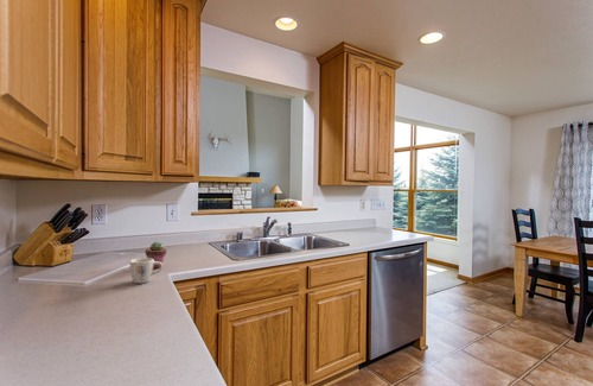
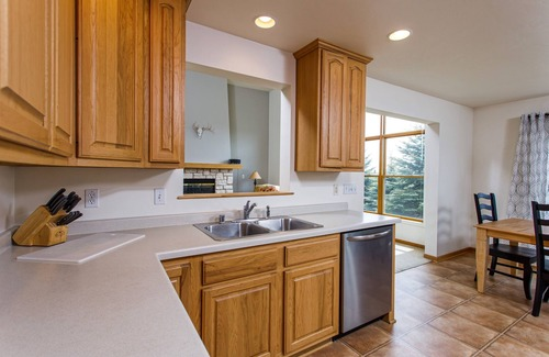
- potted succulent (155, 254)
- mug (146, 270)
